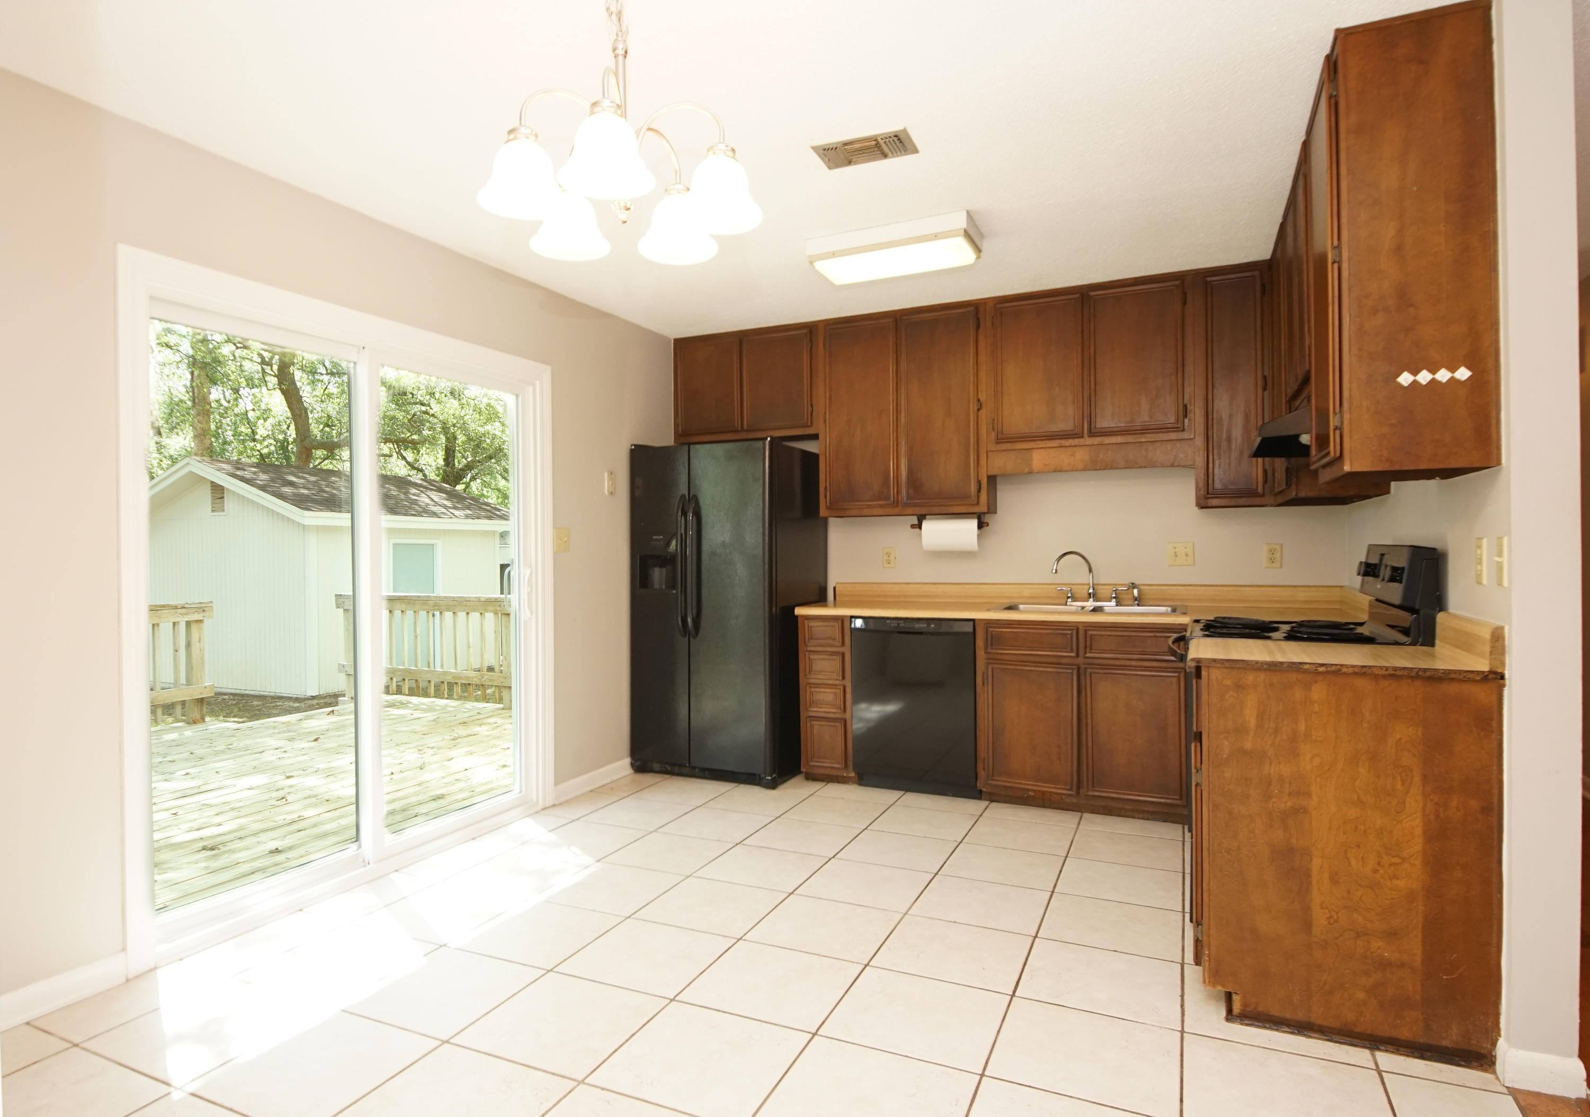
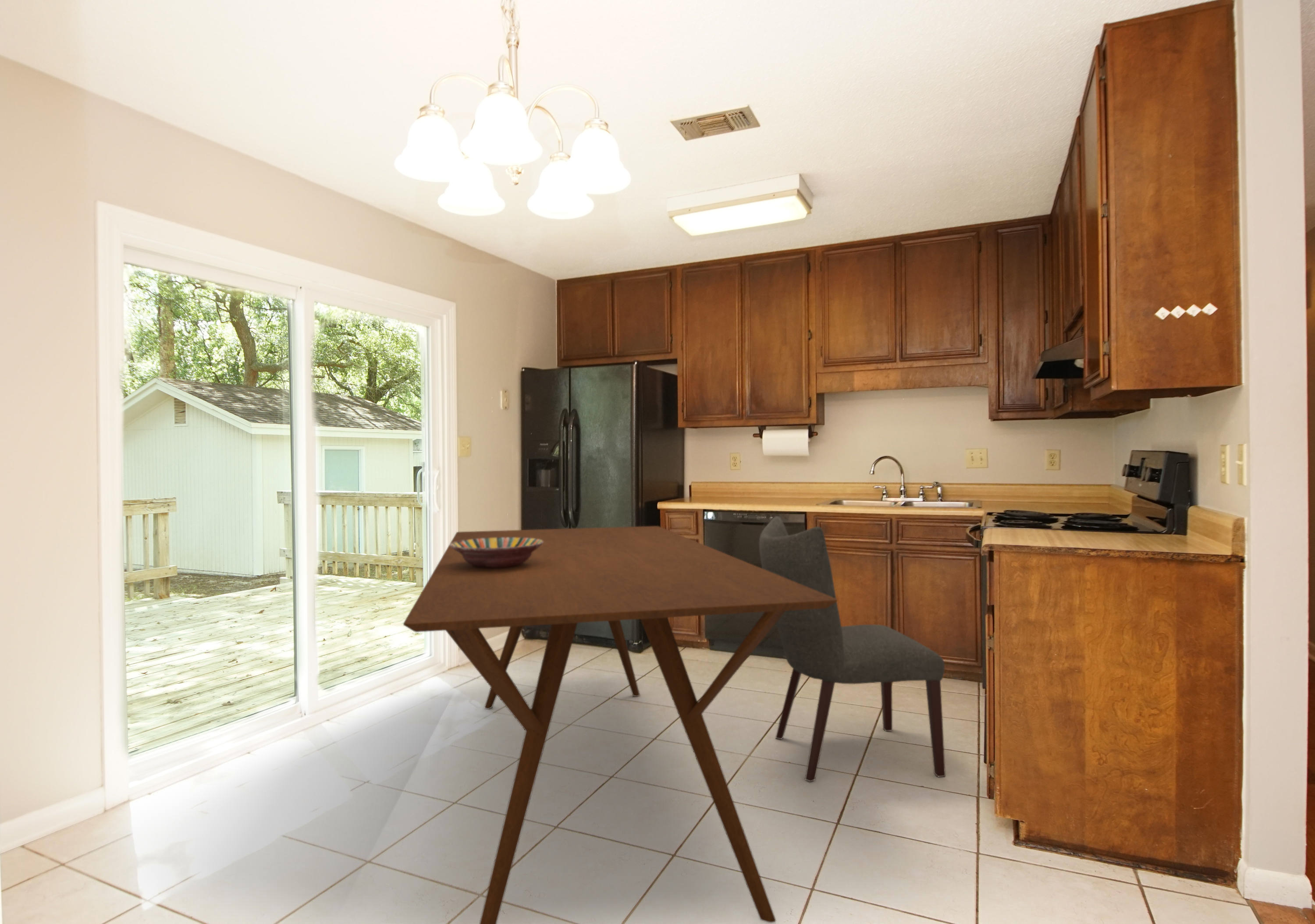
+ chair (840, 637)
+ dining table (567, 662)
+ serving bowl (497, 553)
